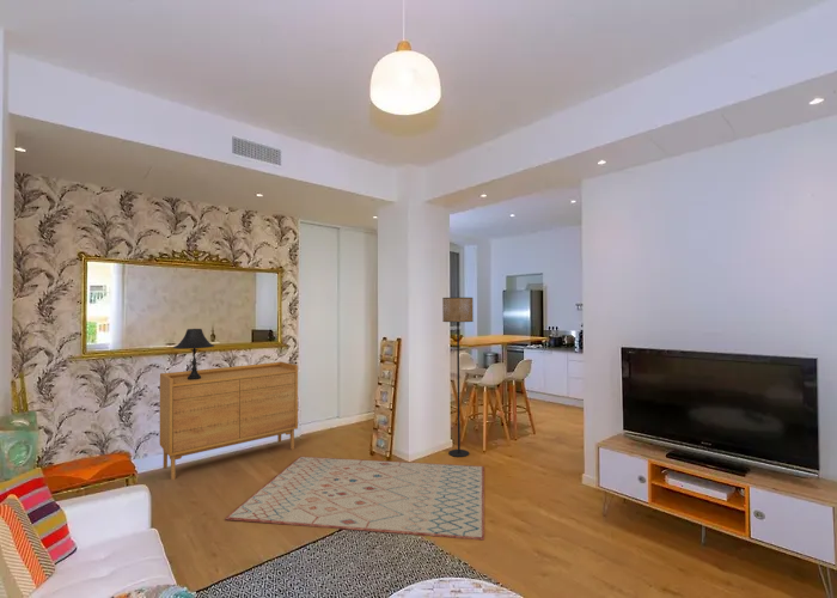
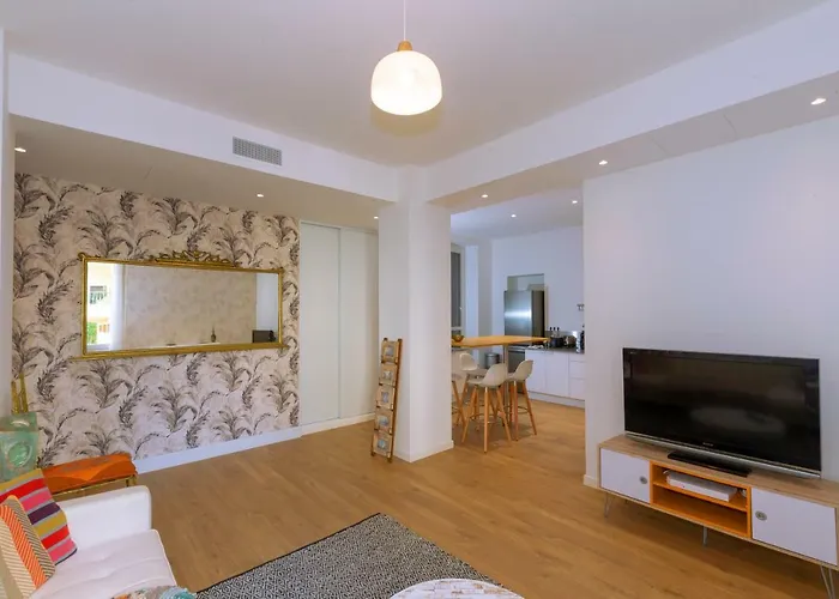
- sideboard (232, 413)
- floor lamp (458, 374)
- rug (371, 489)
- table lamp (194, 353)
